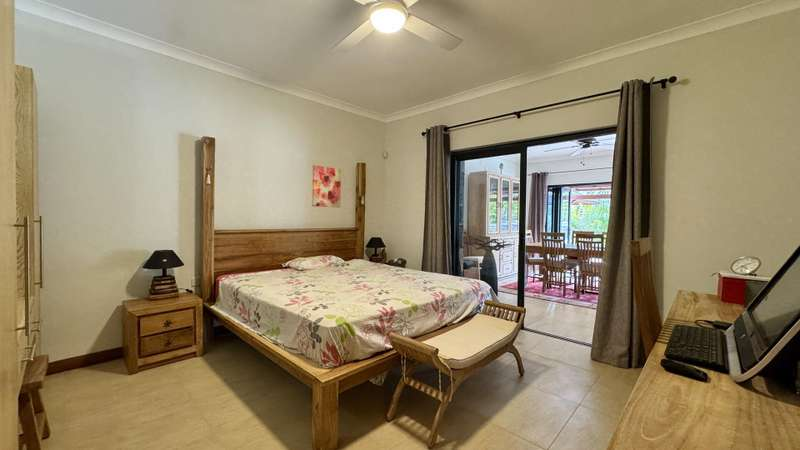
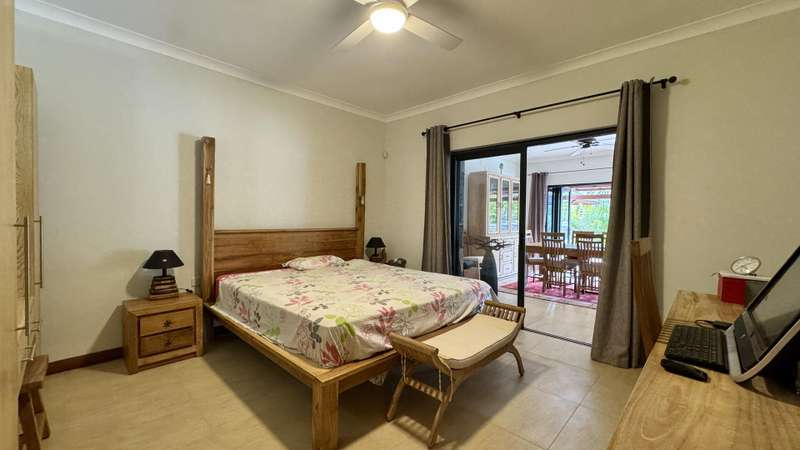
- wall art (327, 187)
